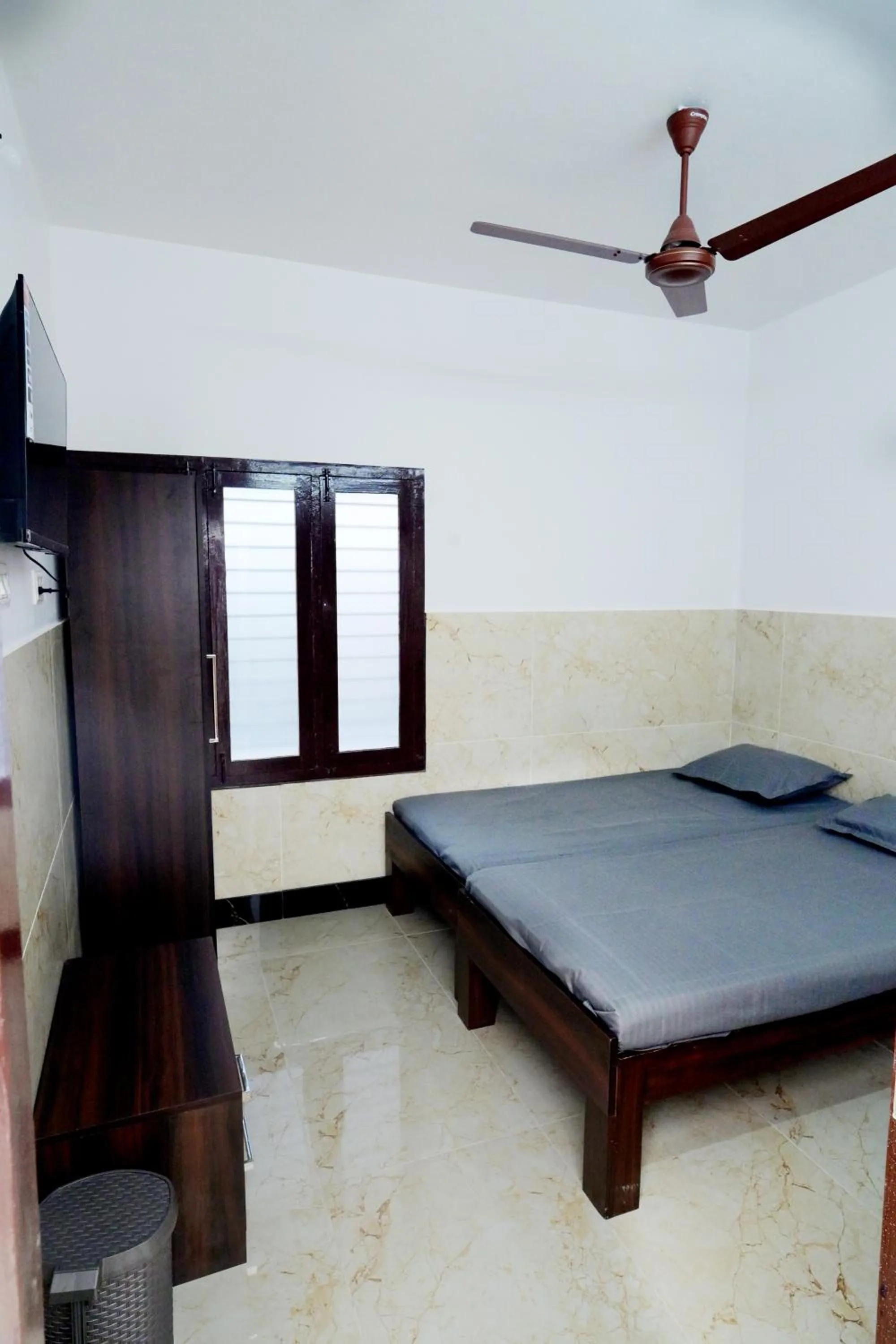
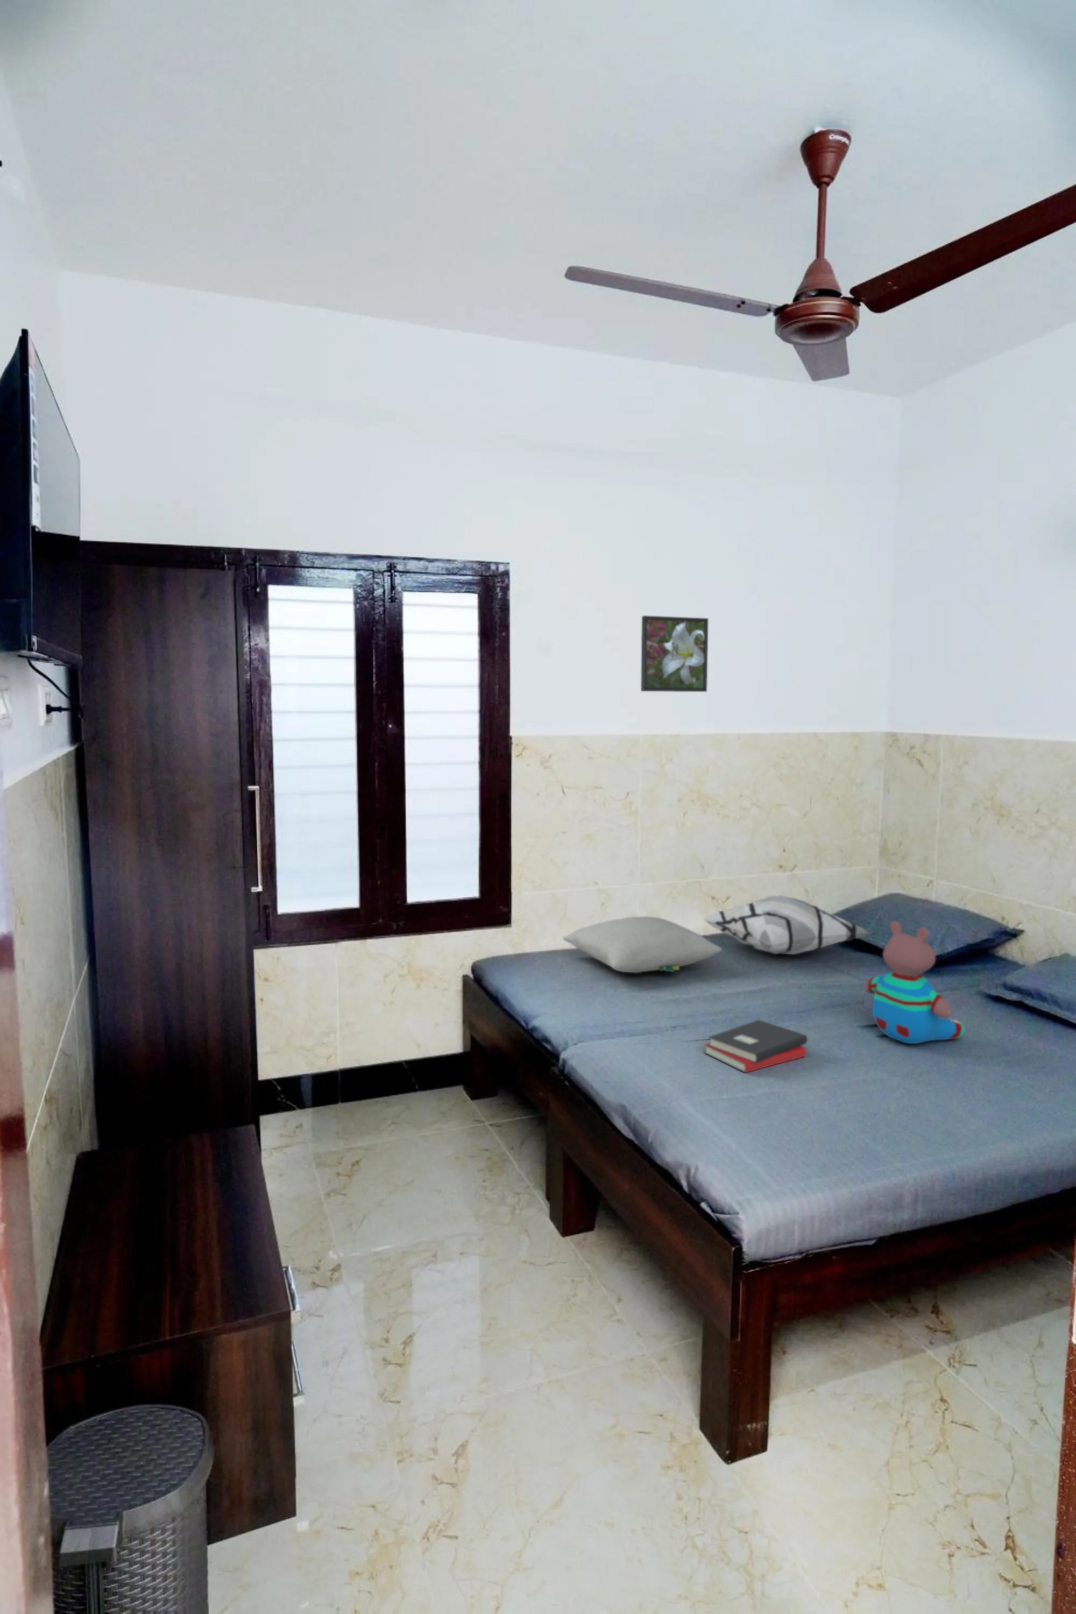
+ teddy bear (919, 980)
+ pillow (639, 943)
+ hardback book (757, 1045)
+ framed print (675, 654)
+ decorative pillow (783, 926)
